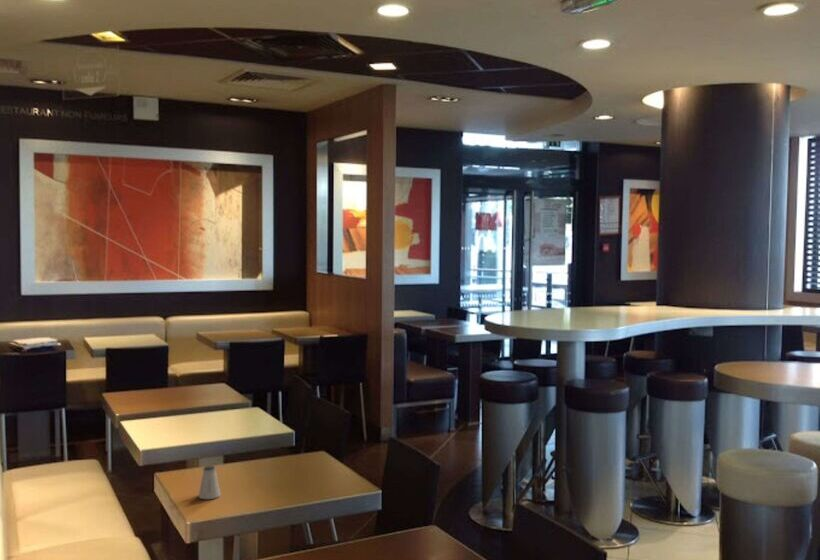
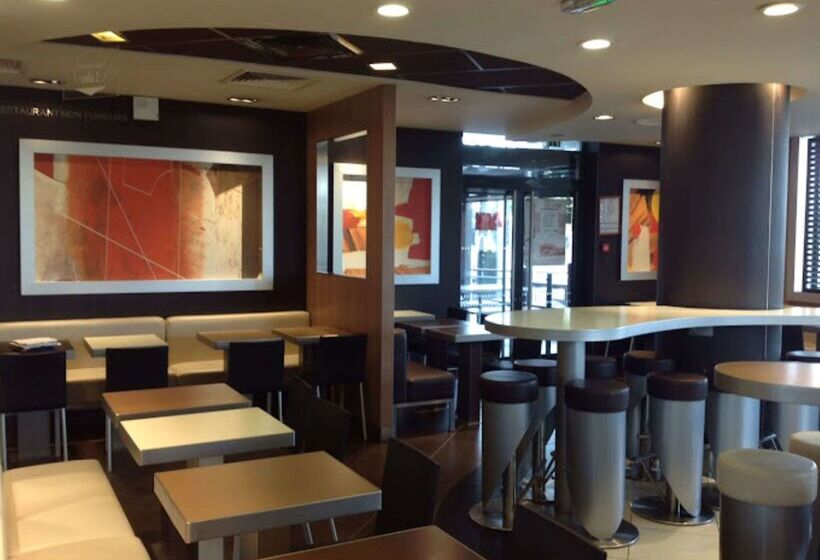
- saltshaker (209, 481)
